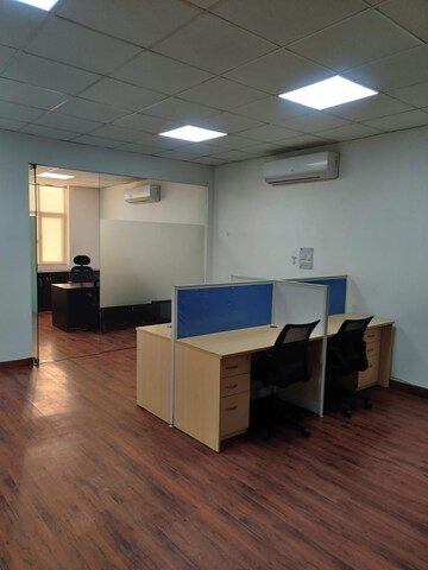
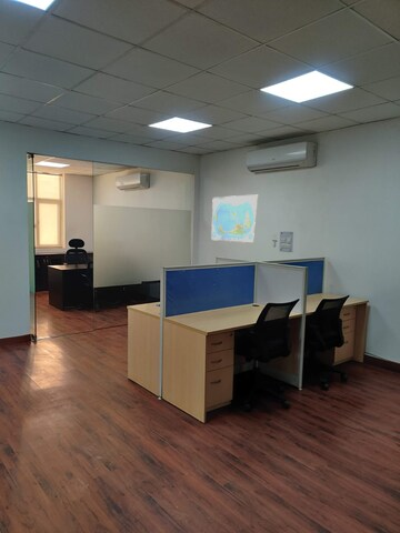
+ world map (232, 219)
